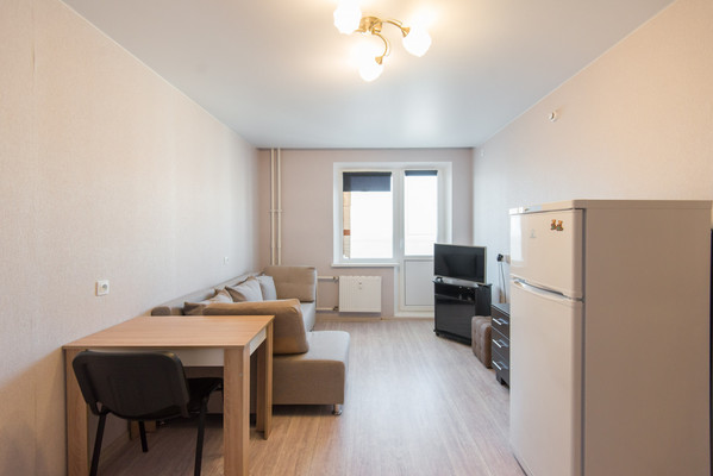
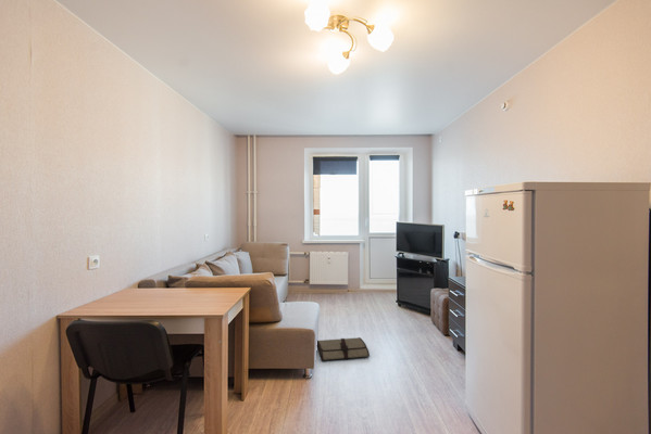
+ tool roll (341, 344)
